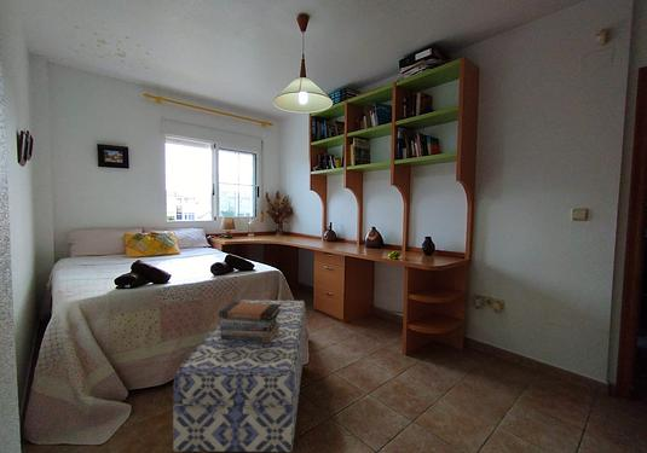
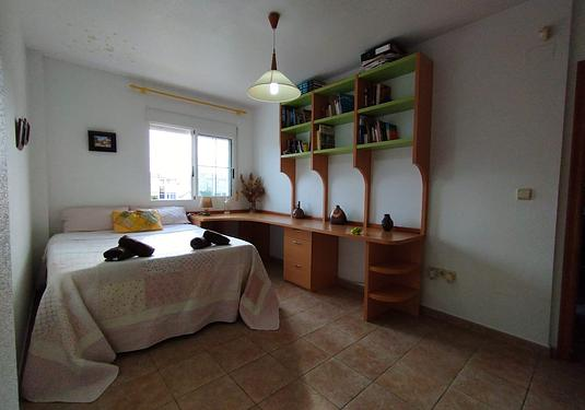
- book stack (250, 320)
- bench (258, 366)
